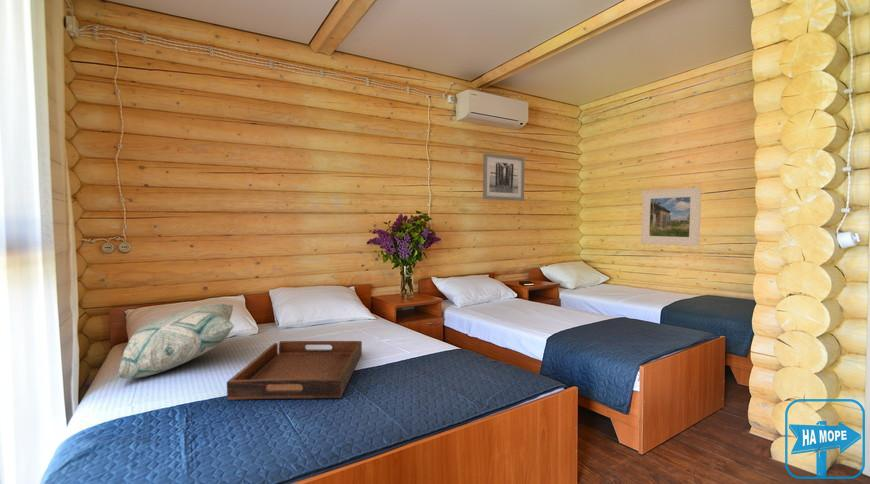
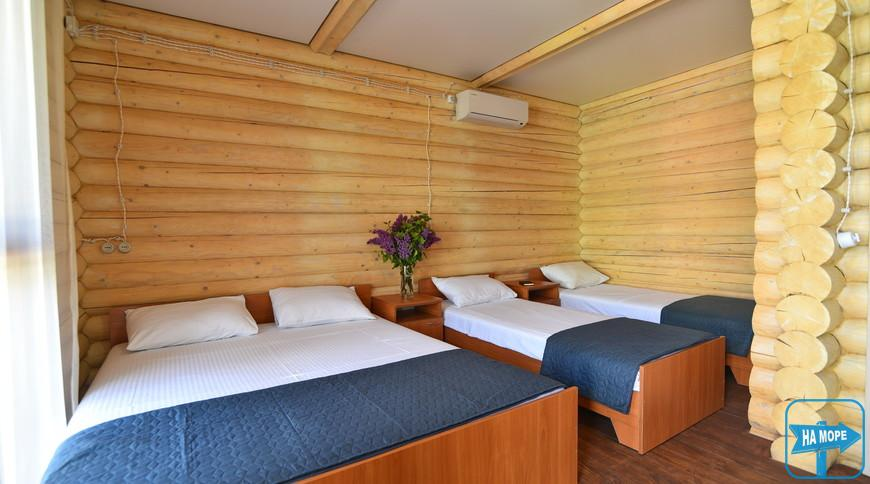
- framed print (669, 217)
- decorative pillow (185, 336)
- serving tray (304, 365)
- wall art (504, 177)
